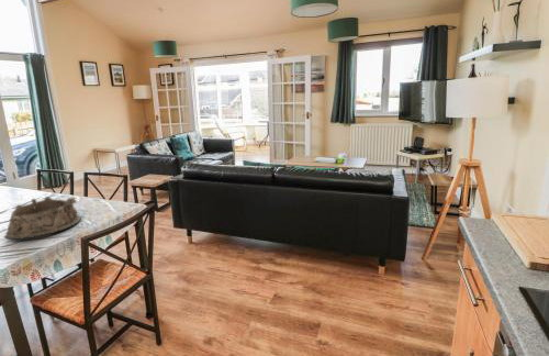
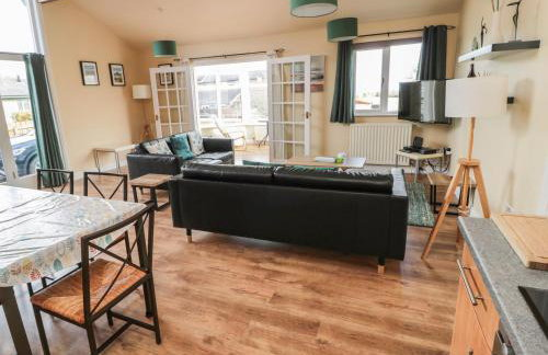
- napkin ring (44, 214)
